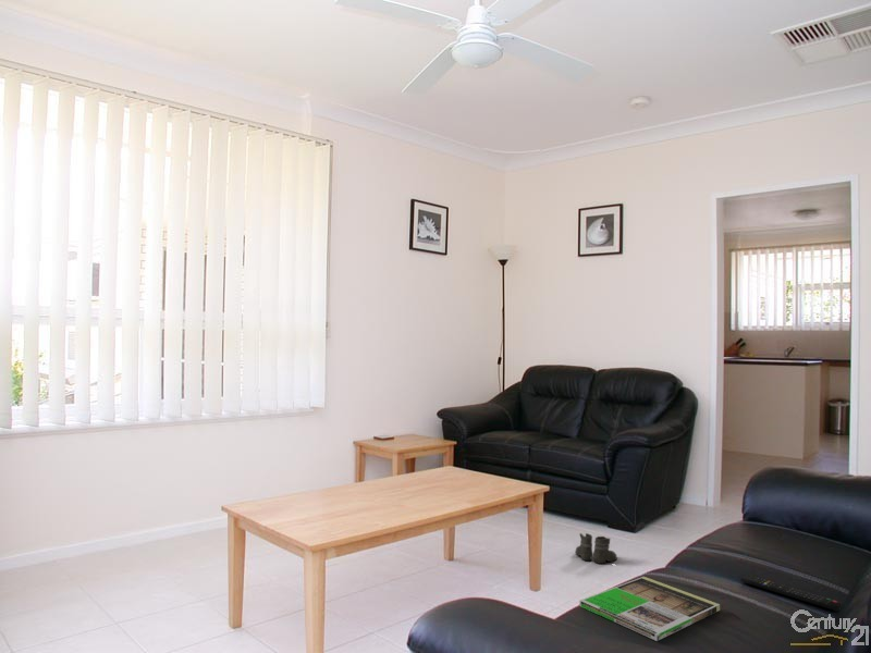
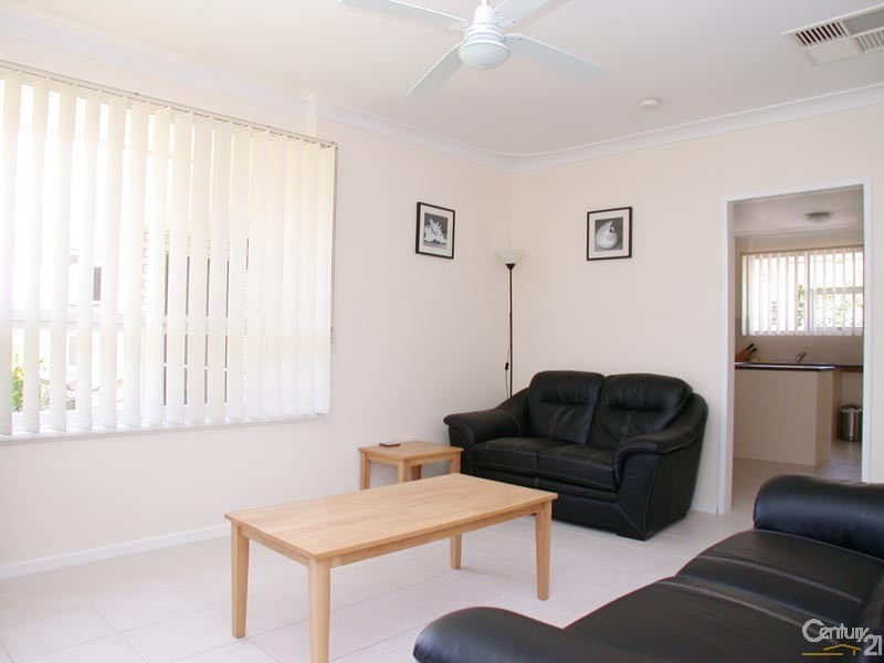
- magazine (649, 605)
- boots (596, 546)
- remote control (789, 592)
